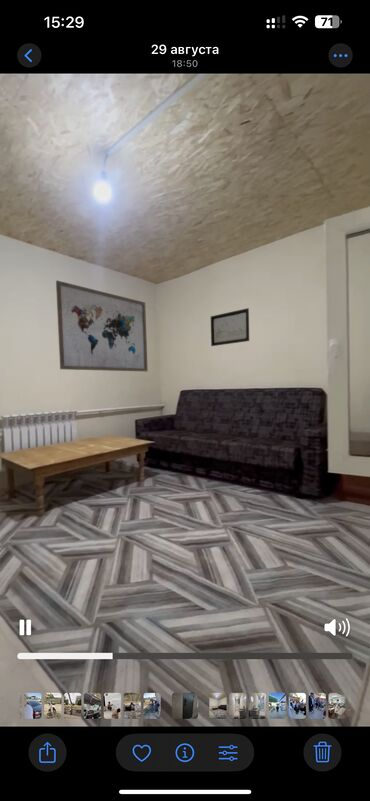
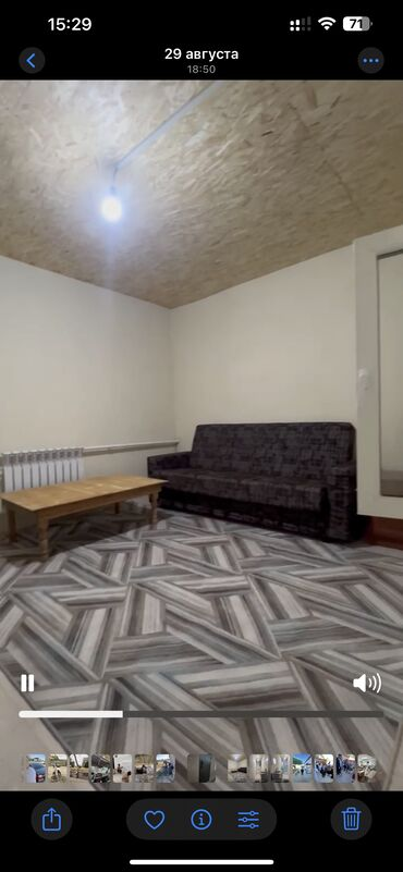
- wall art (229, 328)
- wall art (107, 331)
